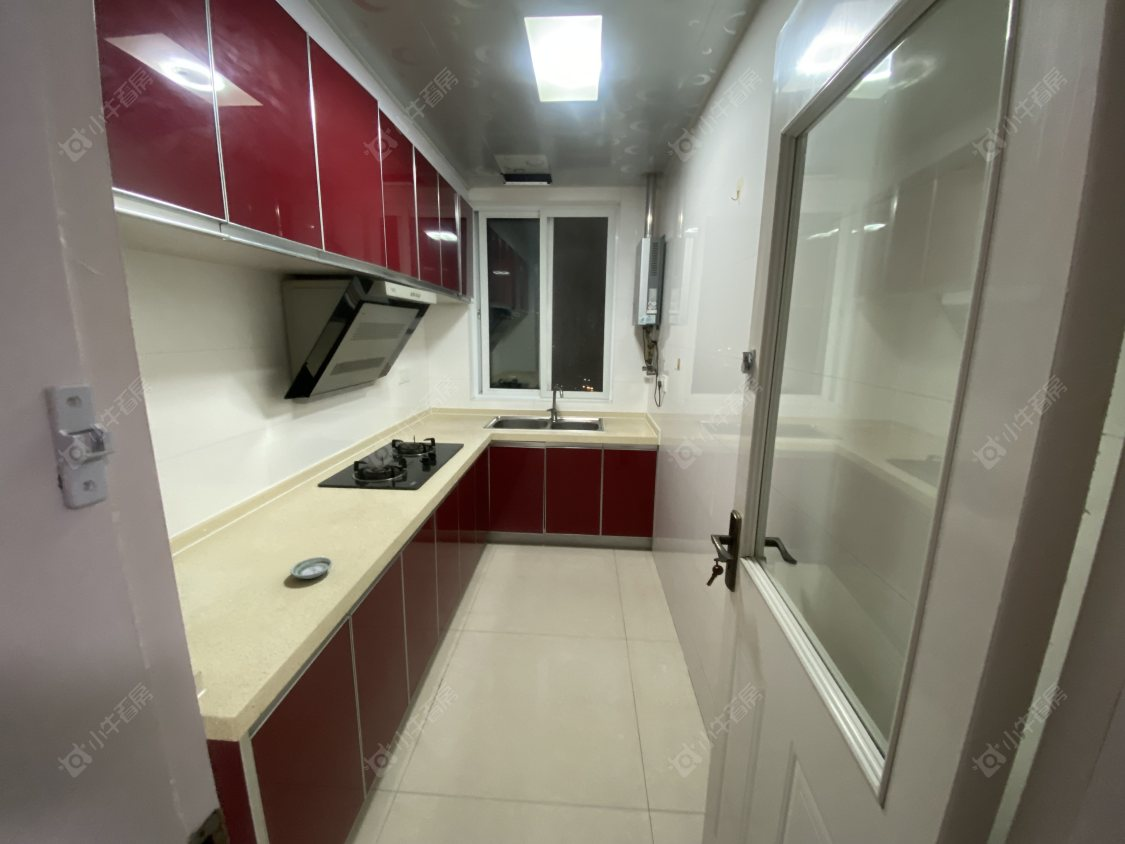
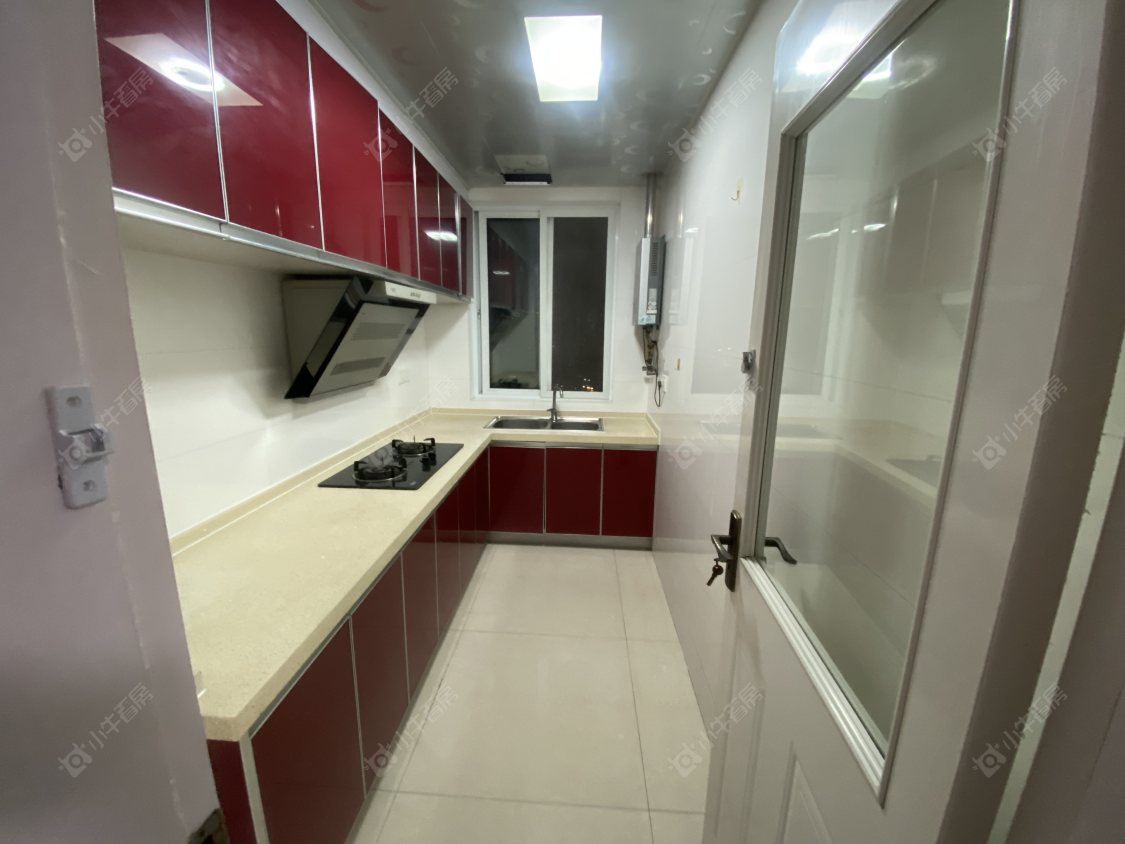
- saucer (312, 569)
